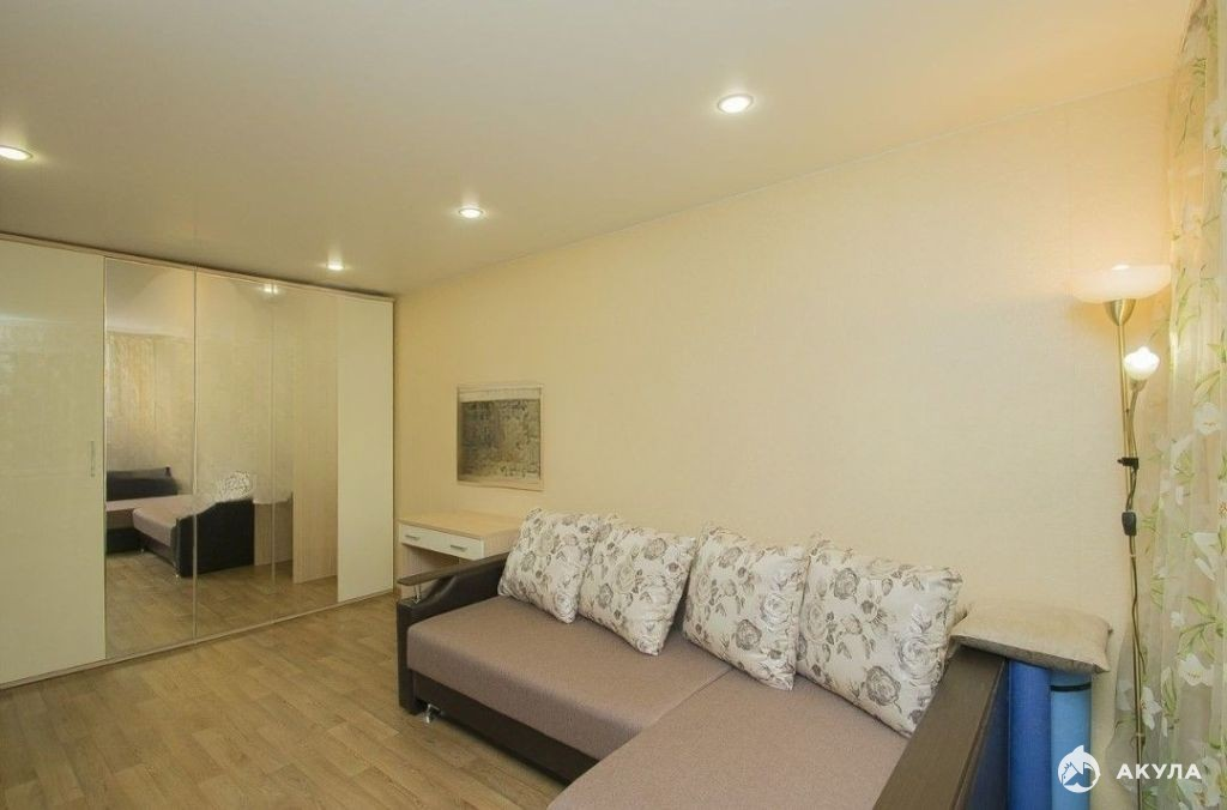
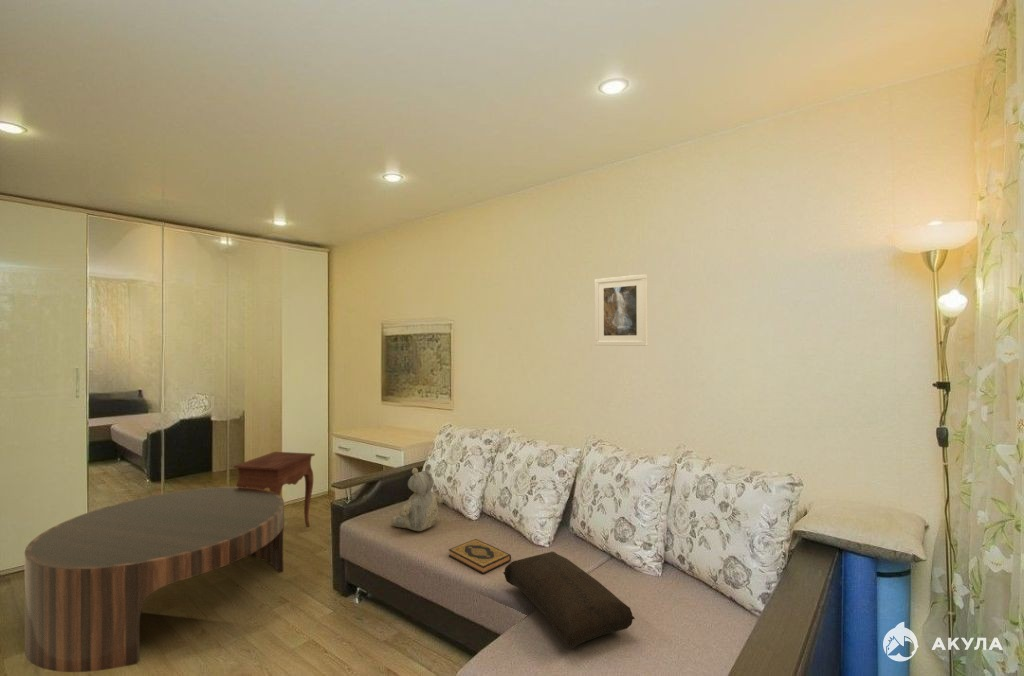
+ hardback book (479, 555)
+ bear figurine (415, 495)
+ cushion (562, 590)
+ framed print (620, 311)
+ coffee table (171, 559)
+ side table (278, 494)
